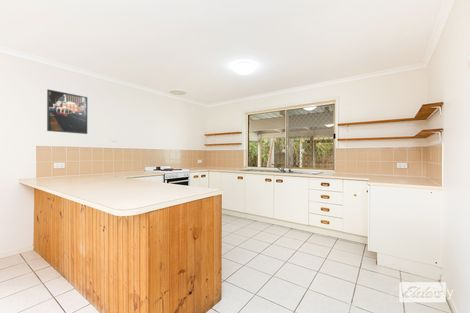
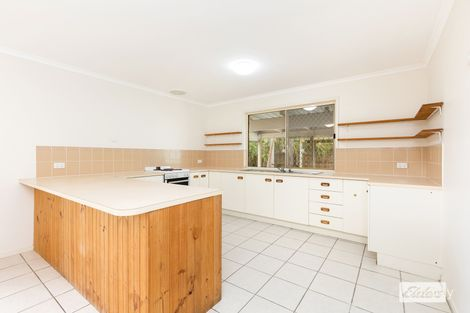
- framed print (68, 113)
